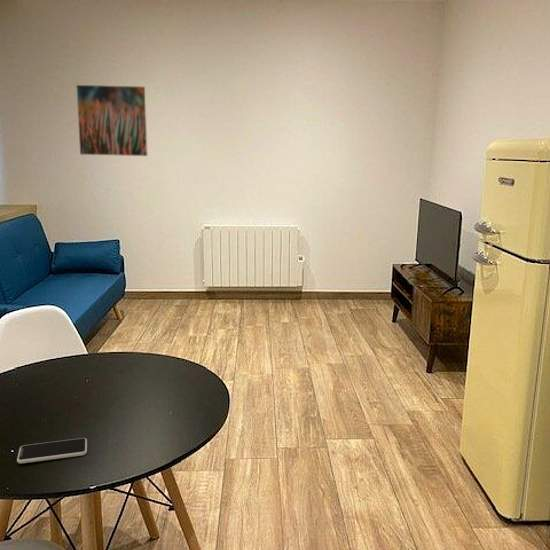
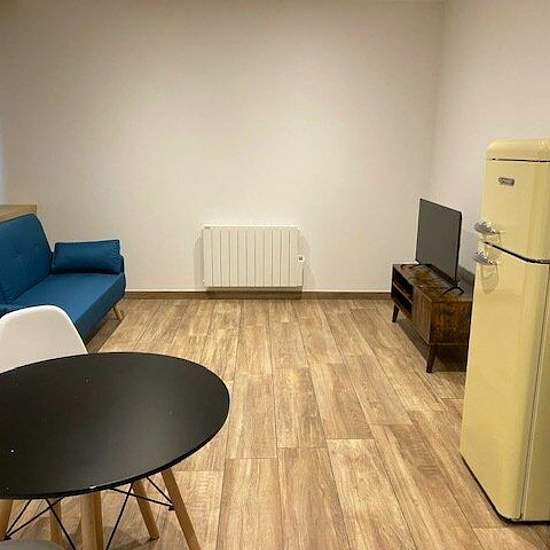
- smartphone (53, 450)
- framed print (112, 121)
